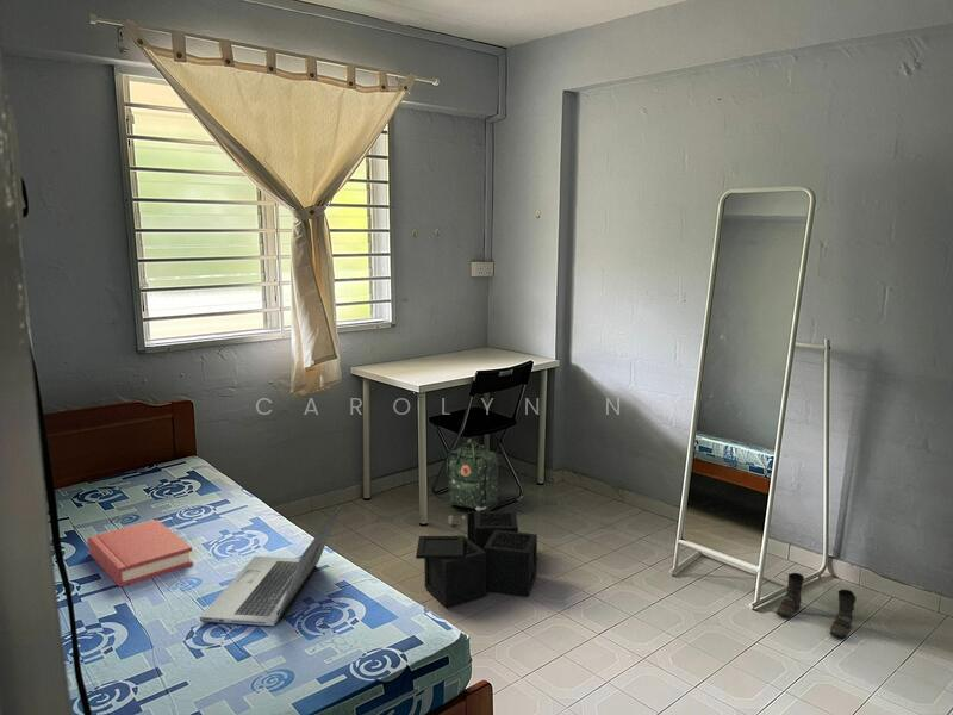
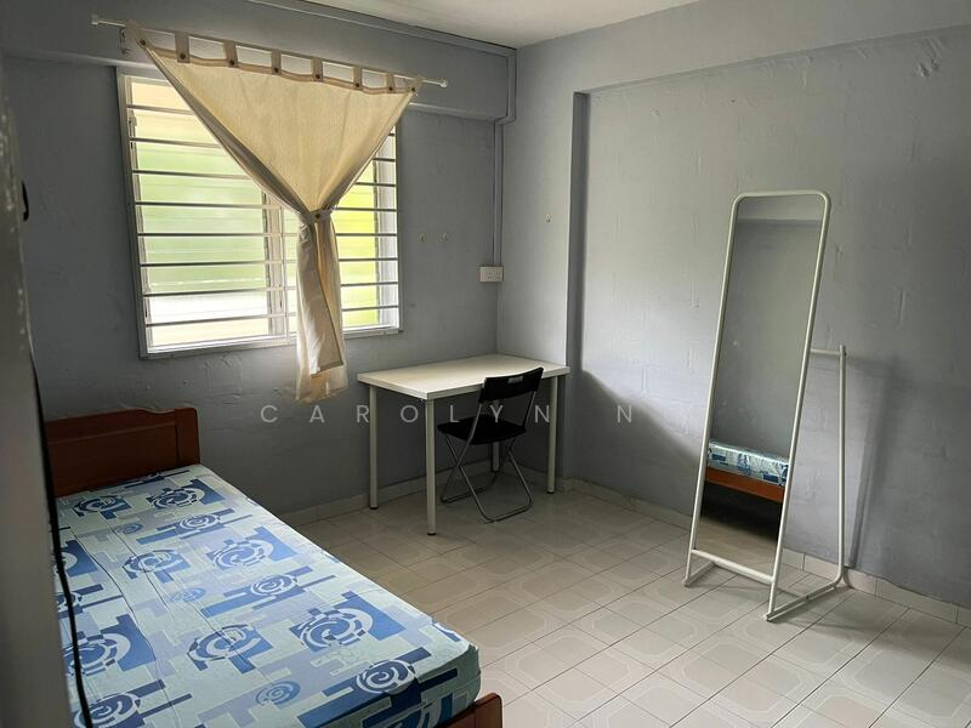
- storage bin (480, 551)
- boots (801, 598)
- hardback book (139, 551)
- backpack (476, 477)
- laptop (275, 559)
